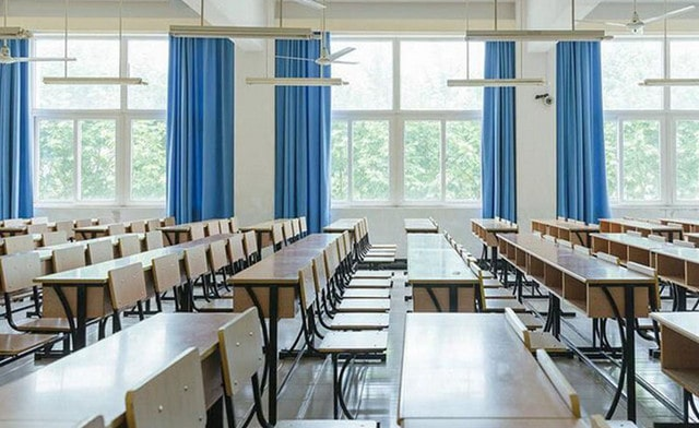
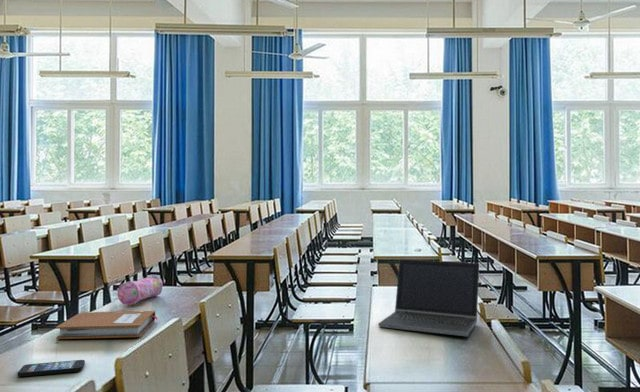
+ smartphone (52, 367)
+ notebook (111, 323)
+ pencil case (141, 288)
+ laptop computer (430, 294)
